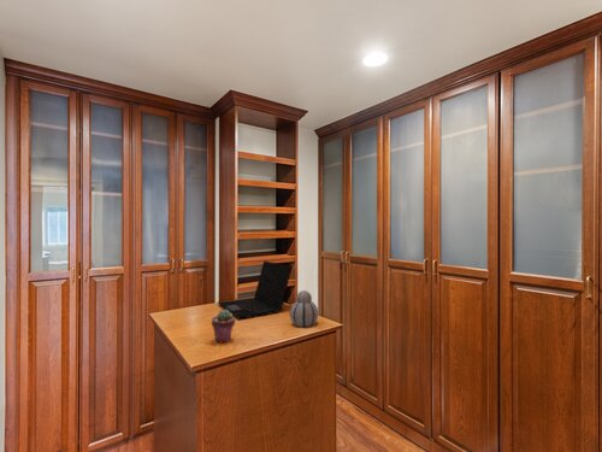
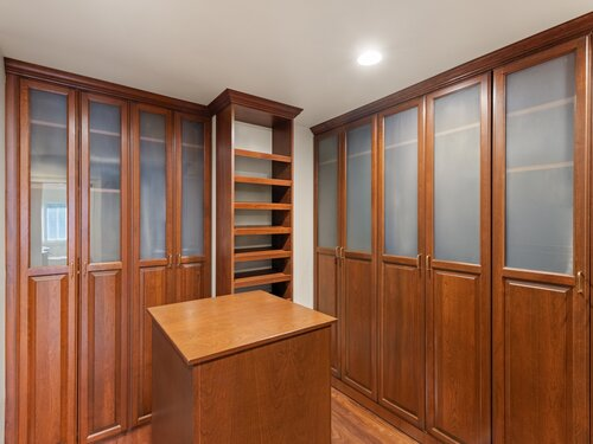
- gourd (303, 306)
- laptop (256, 287)
- potted succulent (223, 324)
